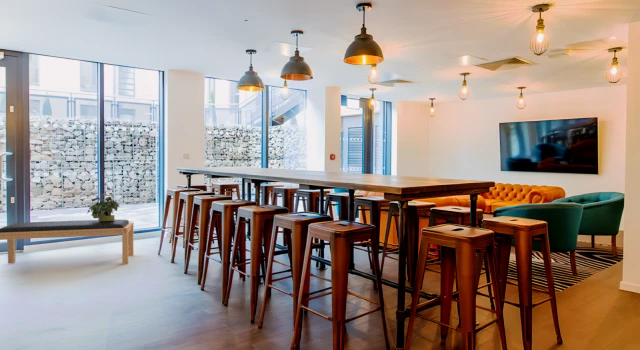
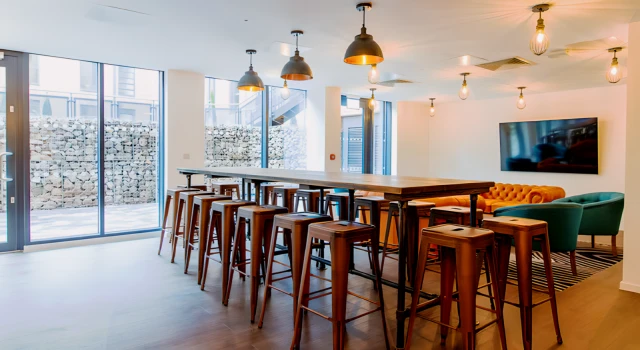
- bench (68, 236)
- potted plant (102, 207)
